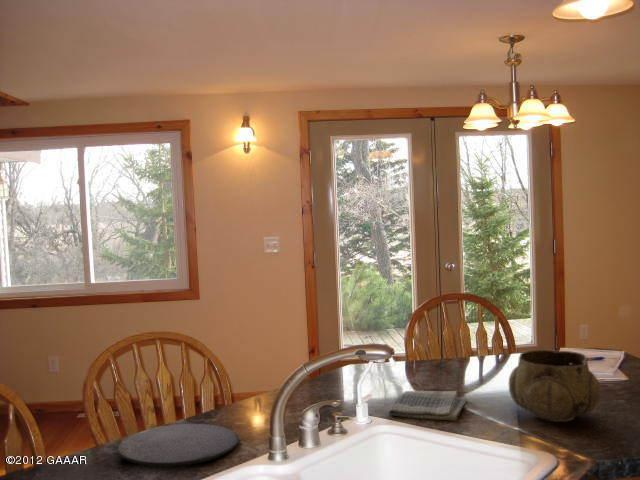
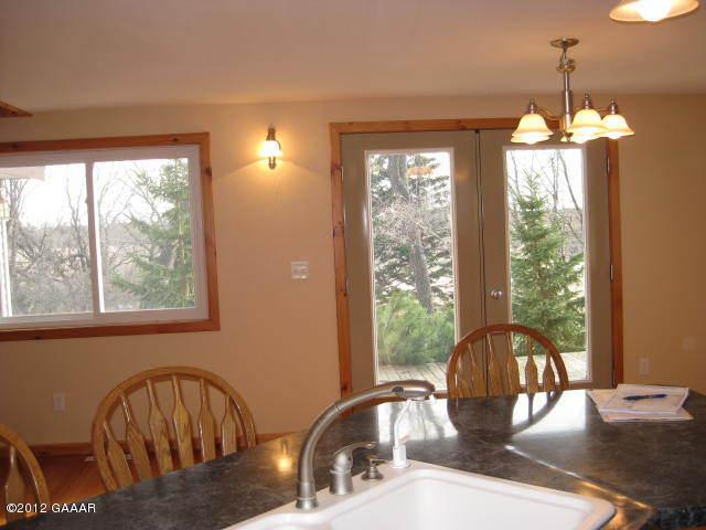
- plate (179, 443)
- dish towel (429, 403)
- decorative bowl (553, 386)
